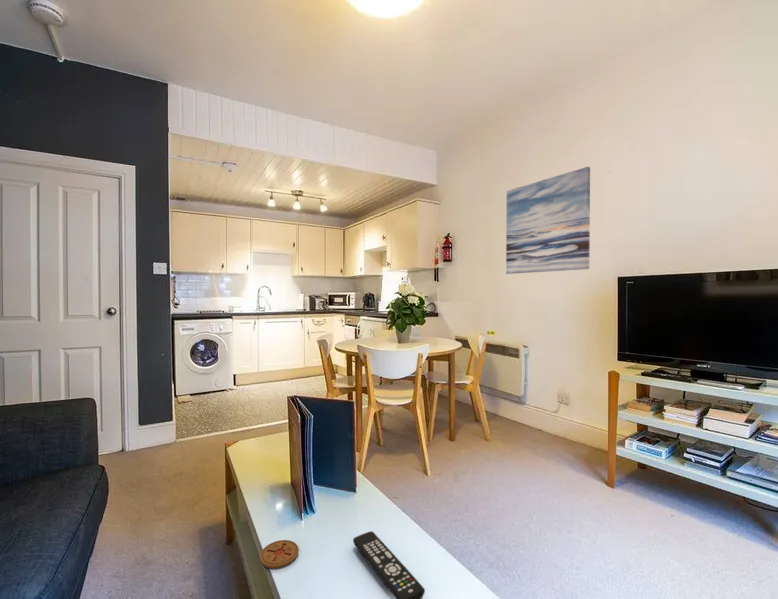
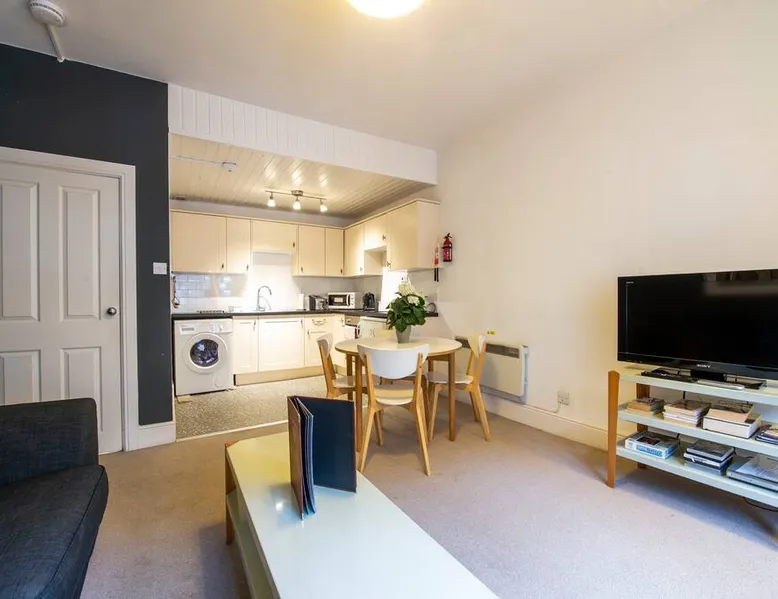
- remote control (385, 565)
- wall art (543, 226)
- coaster (279, 553)
